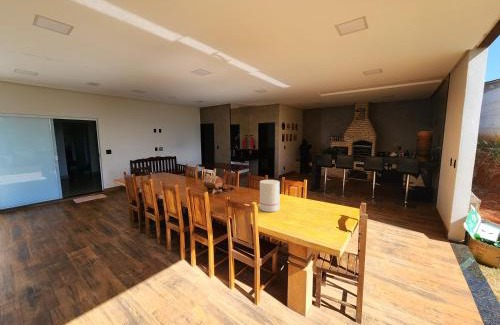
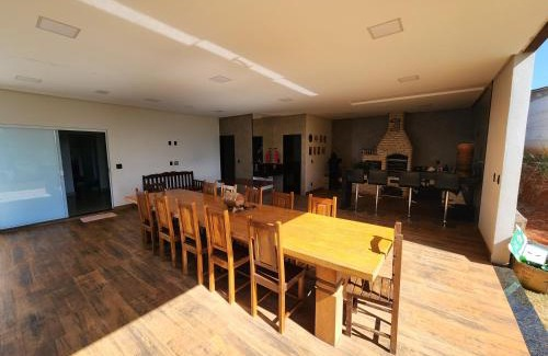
- vase (269, 195)
